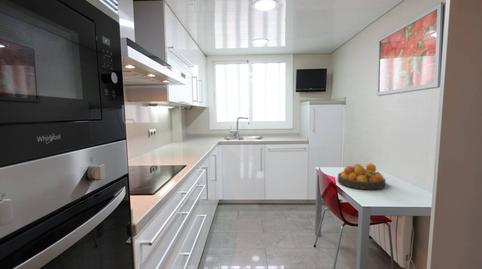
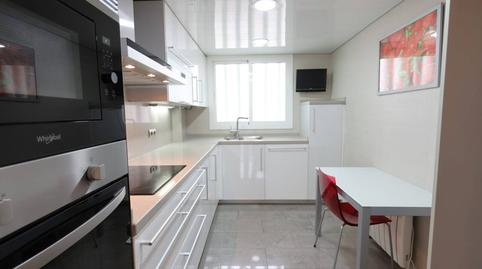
- fruit bowl (360, 173)
